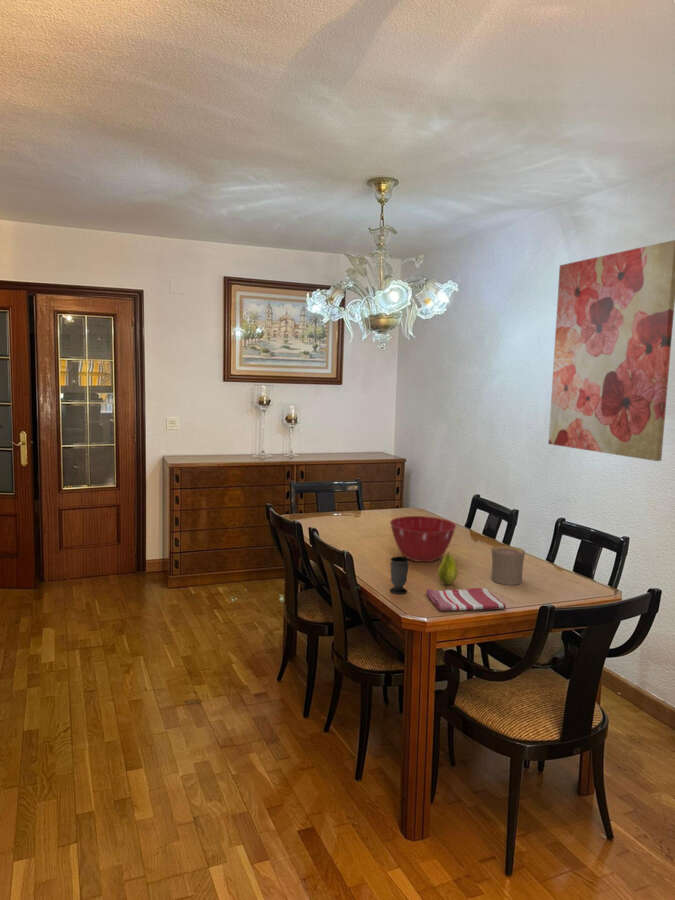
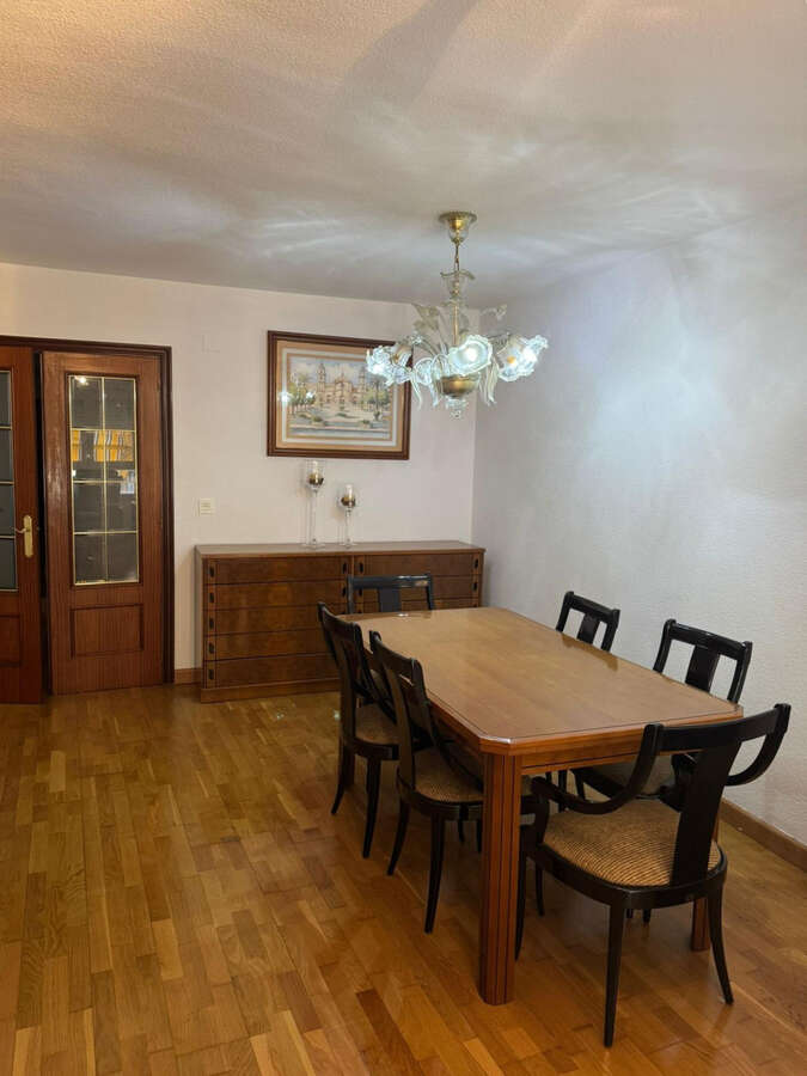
- wall art (606, 354)
- cup (399, 575)
- fruit (448, 568)
- mixing bowl (422, 540)
- dish towel (464, 599)
- cup (507, 565)
